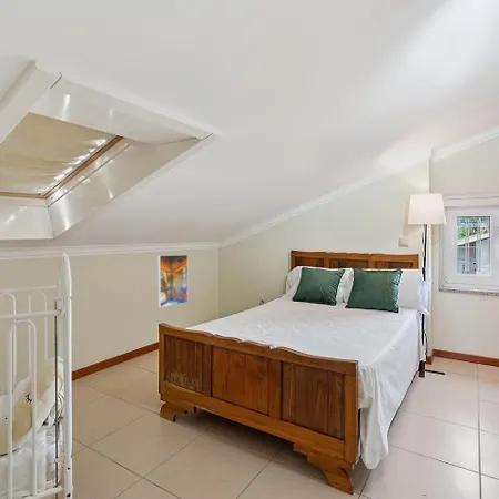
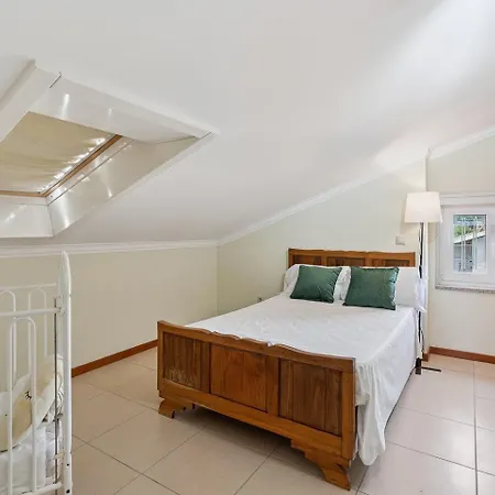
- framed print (173, 279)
